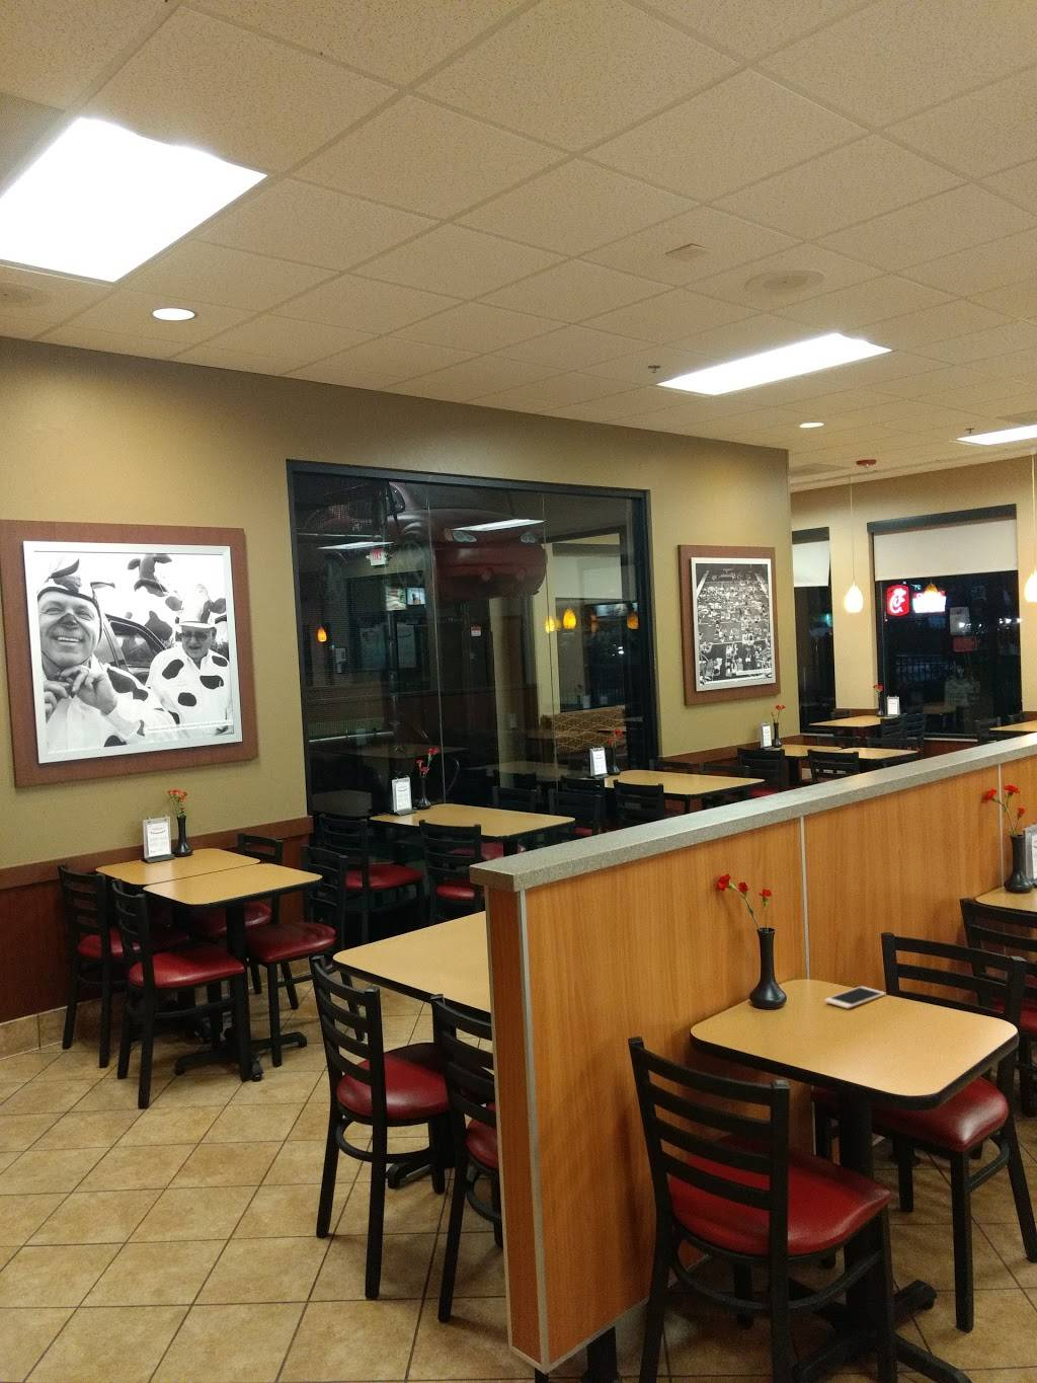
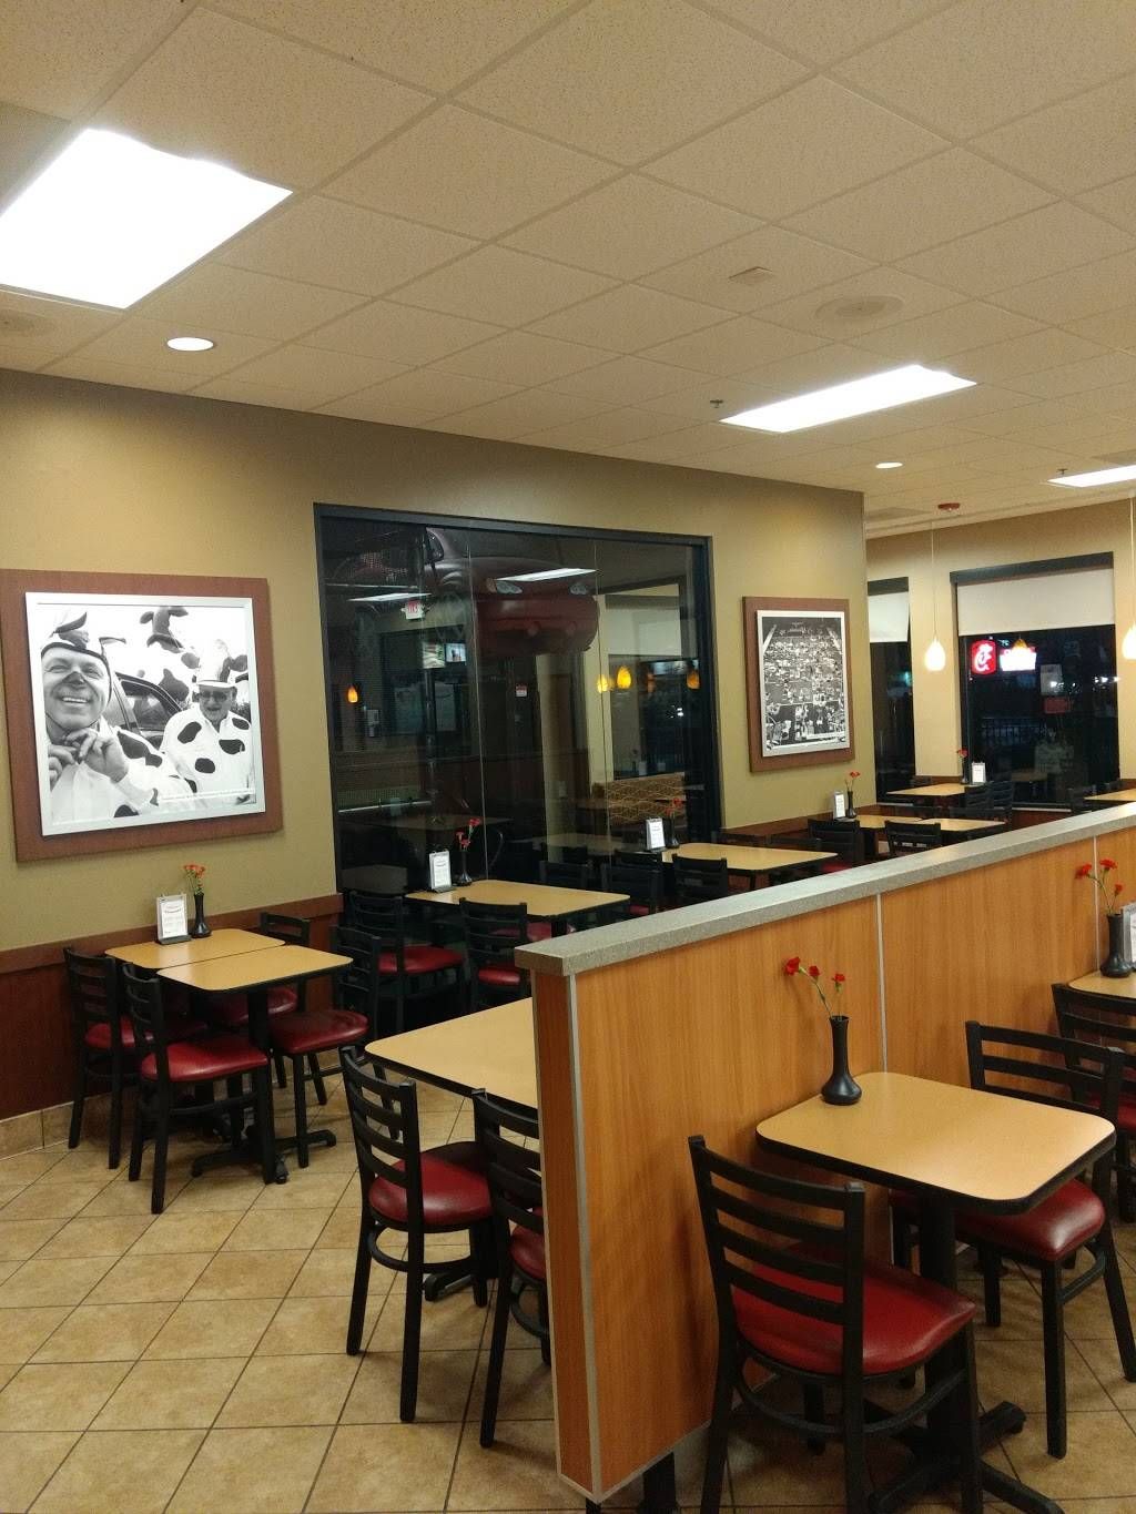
- cell phone (855, 997)
